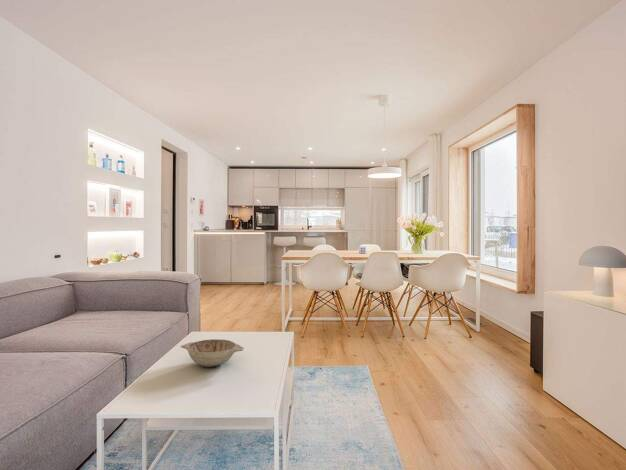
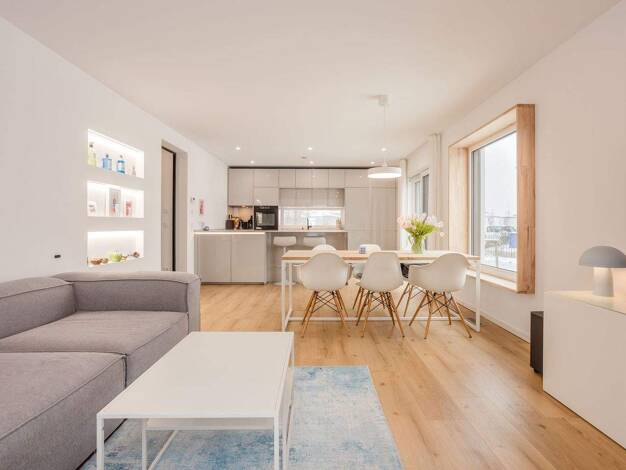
- decorative bowl (212, 353)
